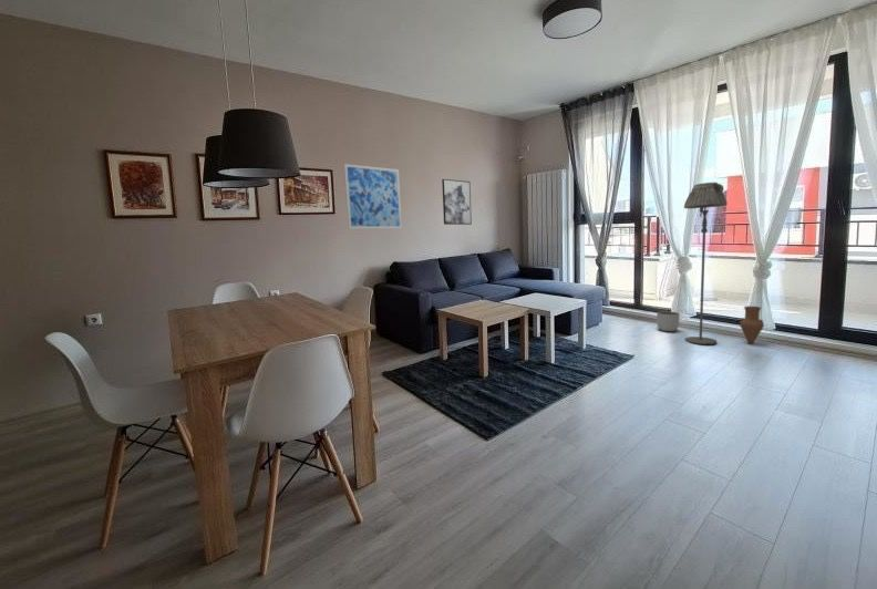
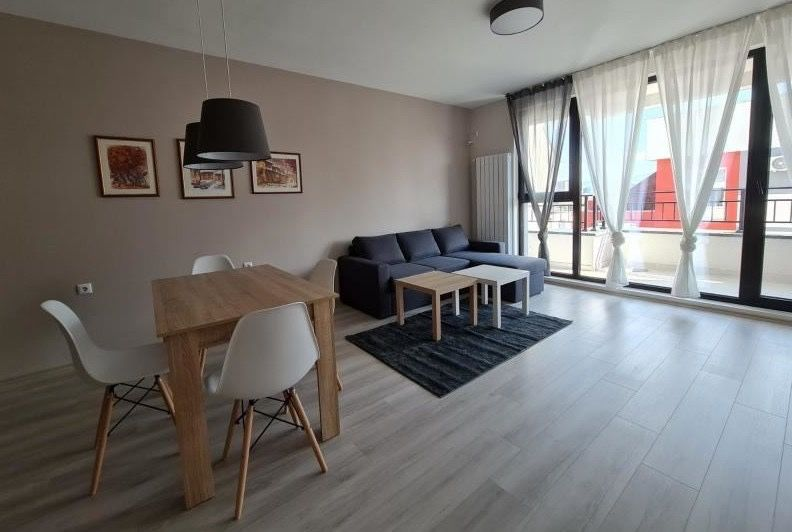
- planter (668, 321)
- vase (751, 324)
- wall art (374, 197)
- wall art (456, 202)
- floor lamp (702, 264)
